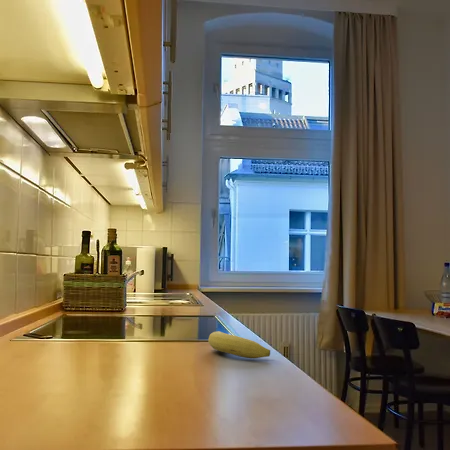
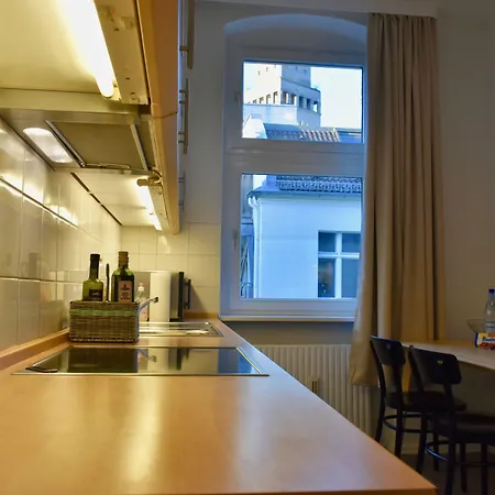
- fruit (234, 341)
